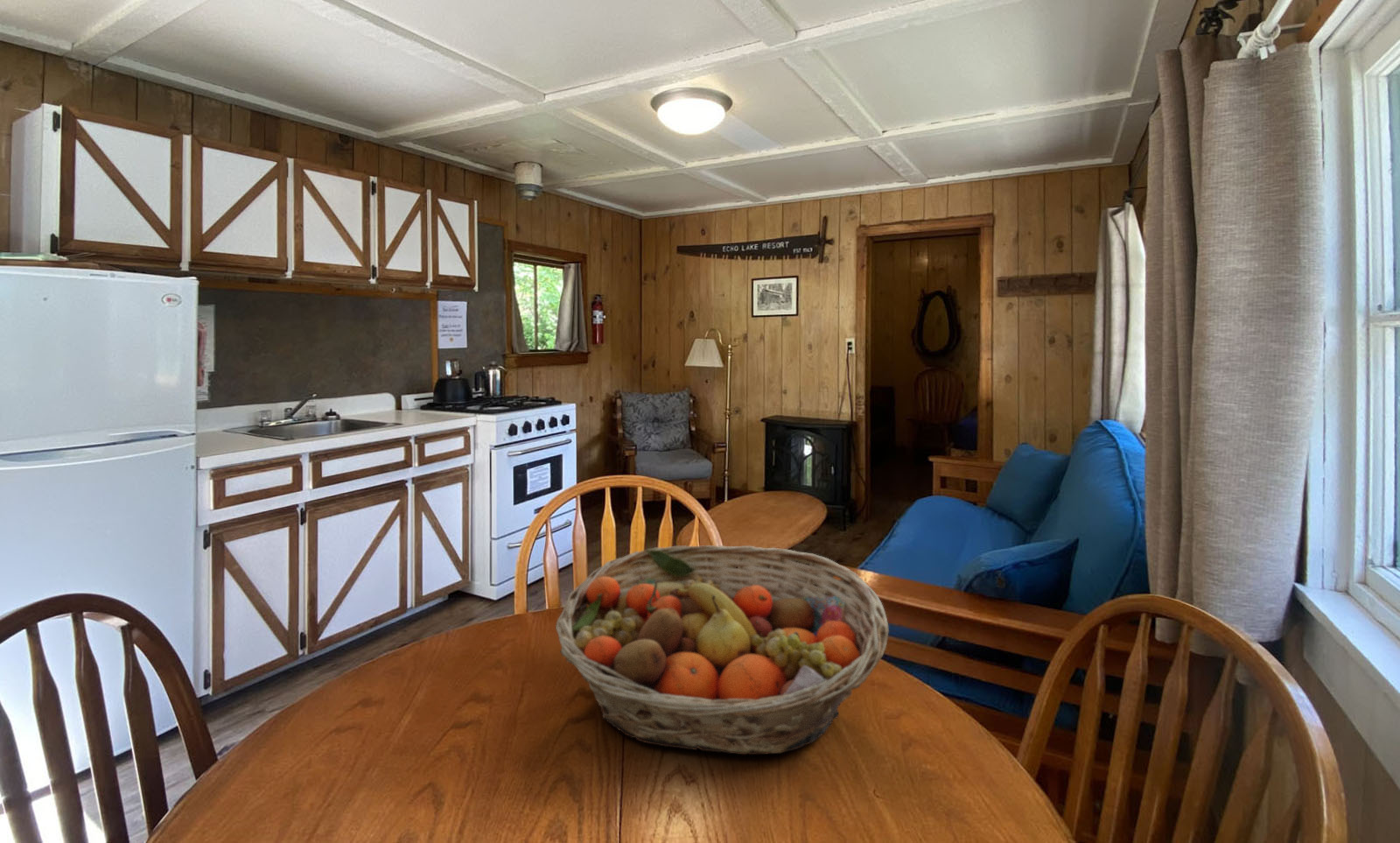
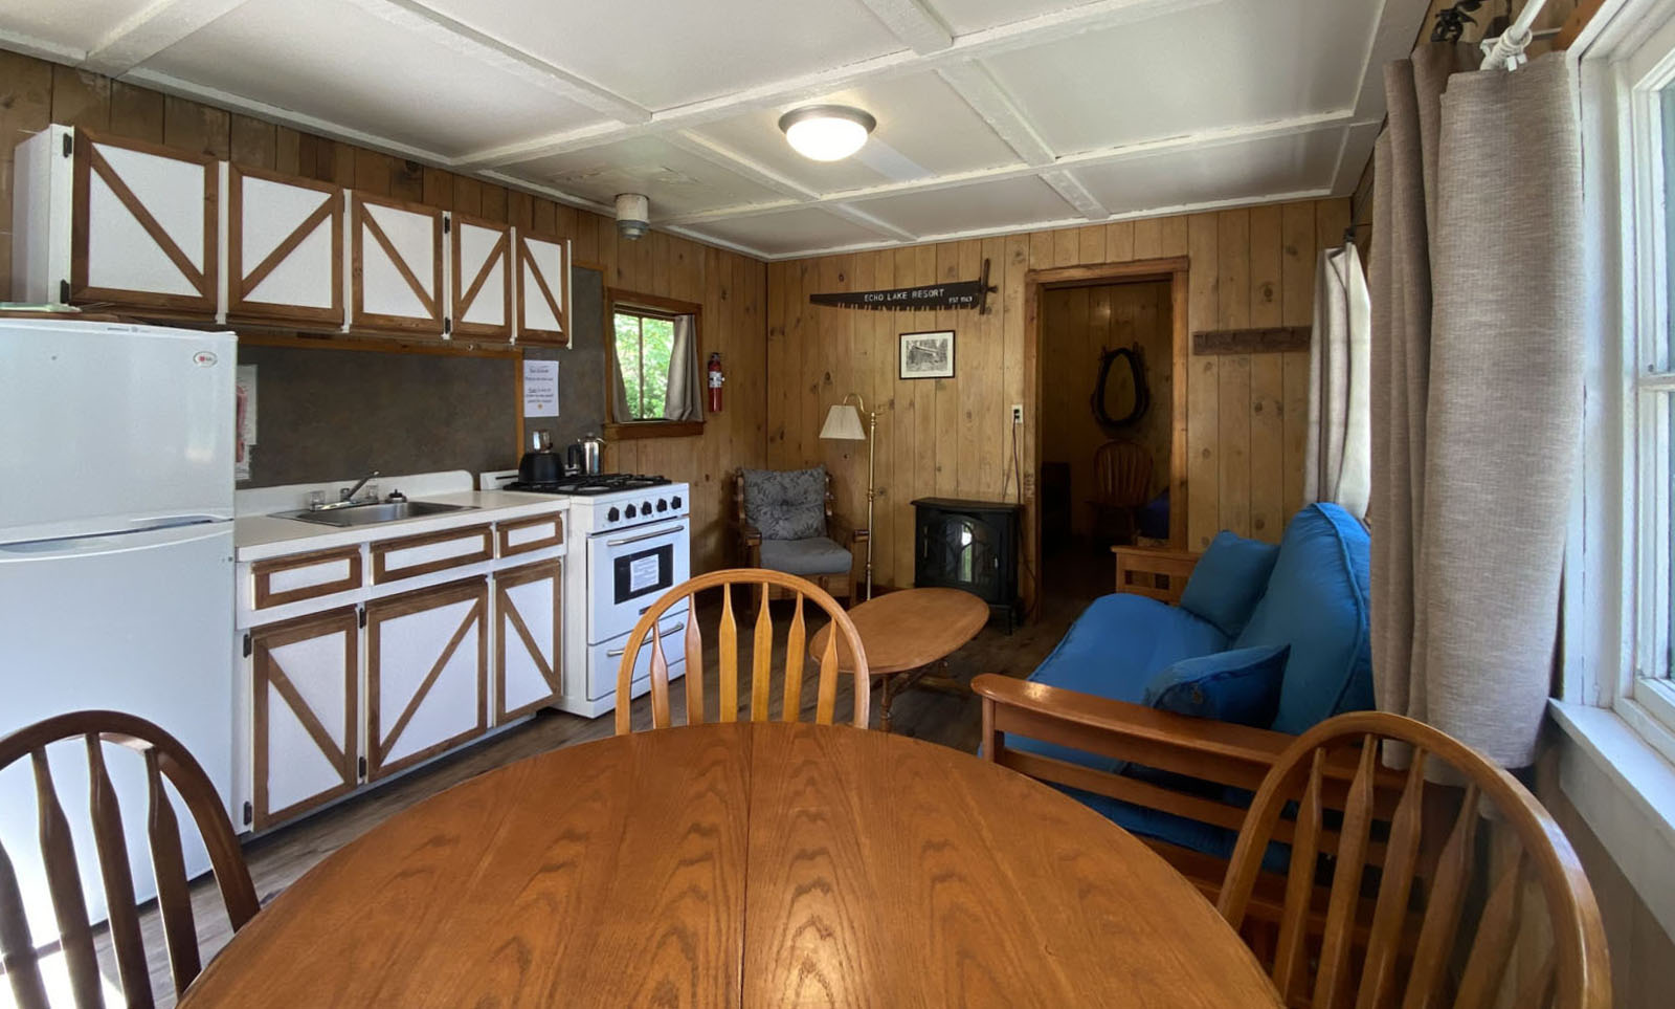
- fruit basket (718, 635)
